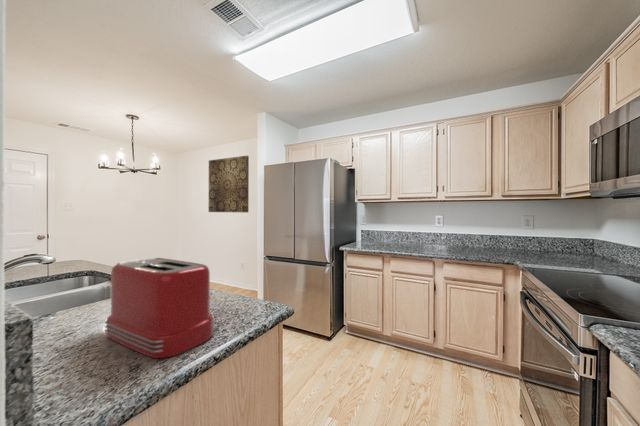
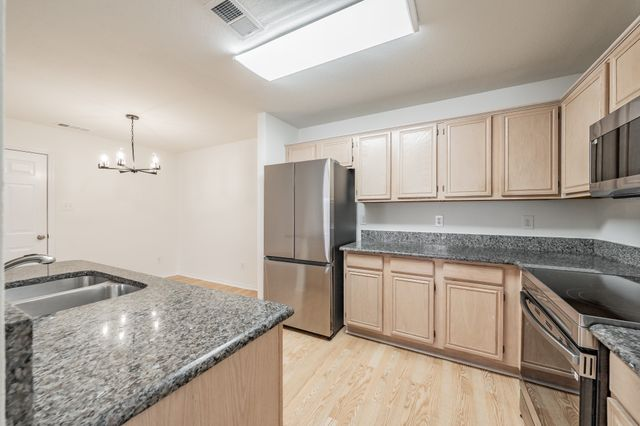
- wall art (227, 185)
- toaster (160, 298)
